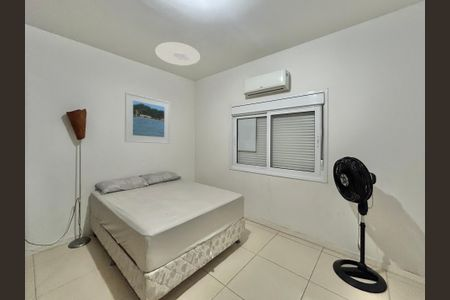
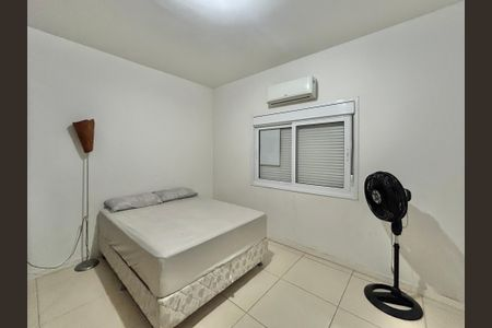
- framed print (149, 120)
- ceiling light (178, 53)
